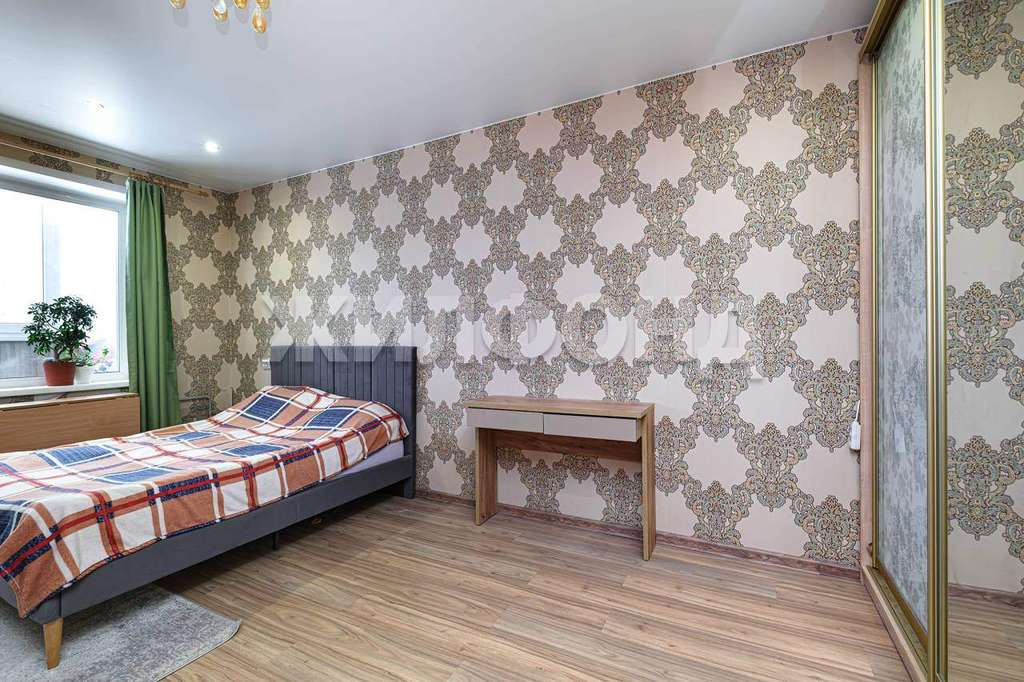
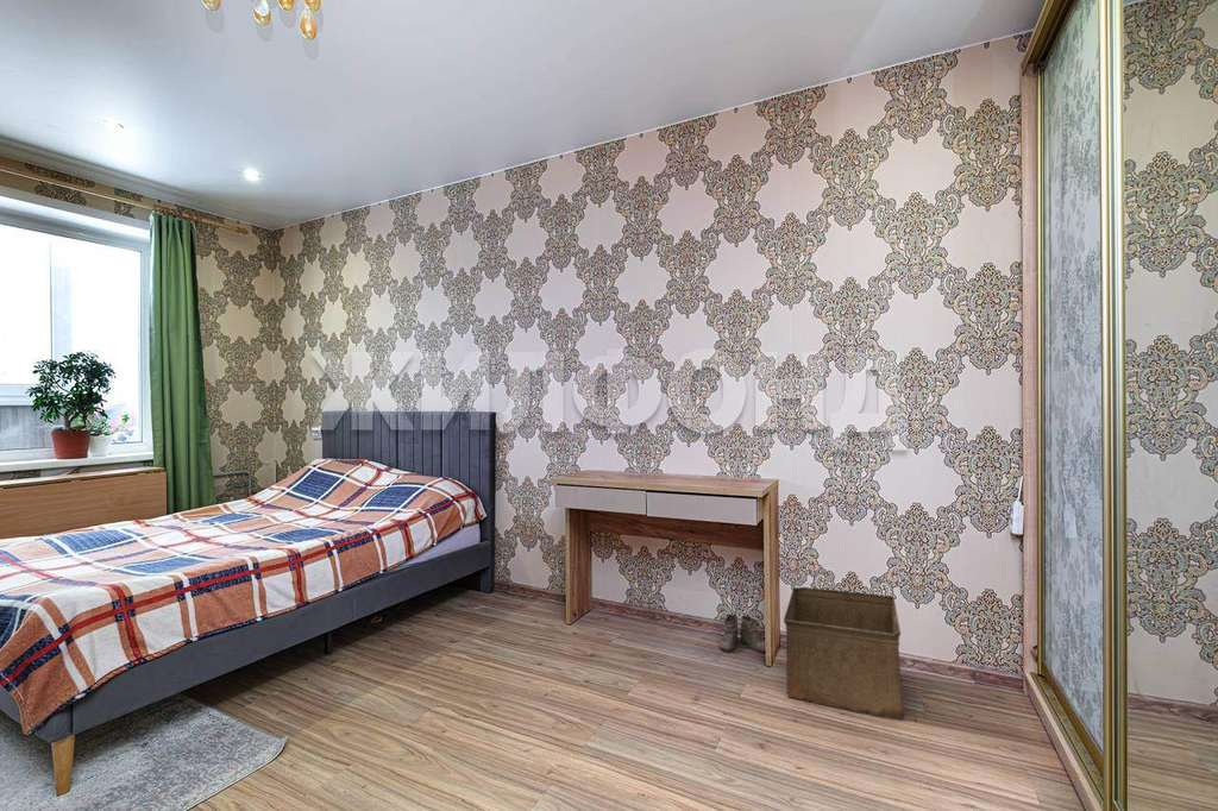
+ storage bin (842, 645)
+ boots (740, 633)
